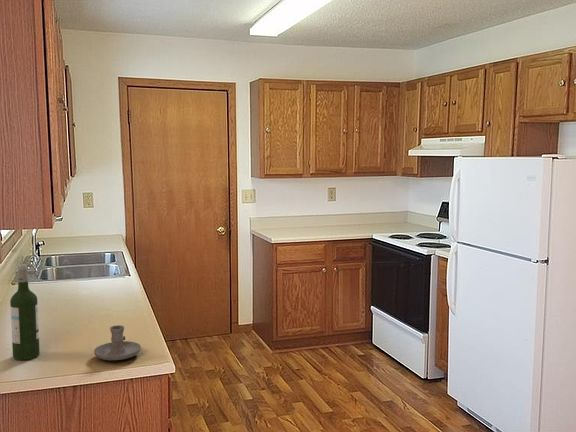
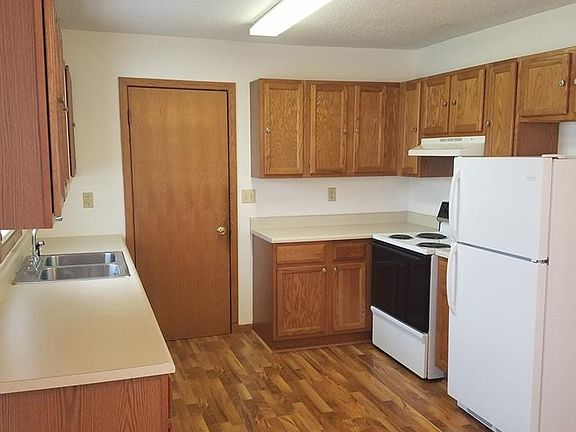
- candle holder (117, 340)
- wine bottle (24, 310)
